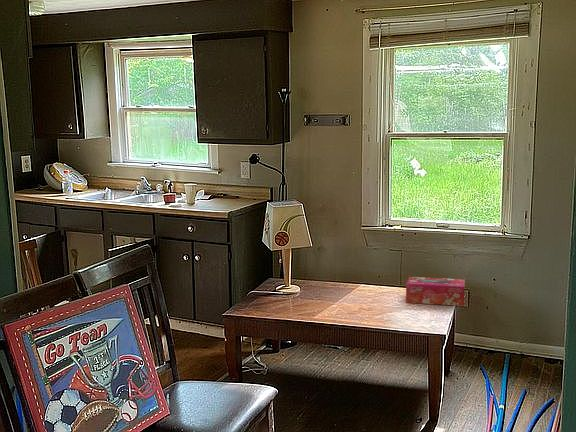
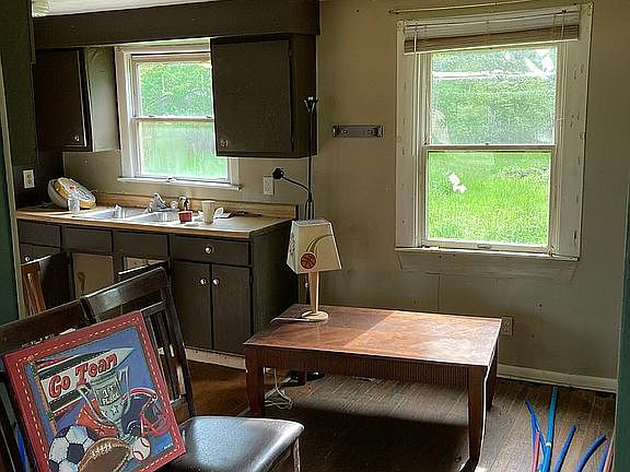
- tissue box (435, 290)
